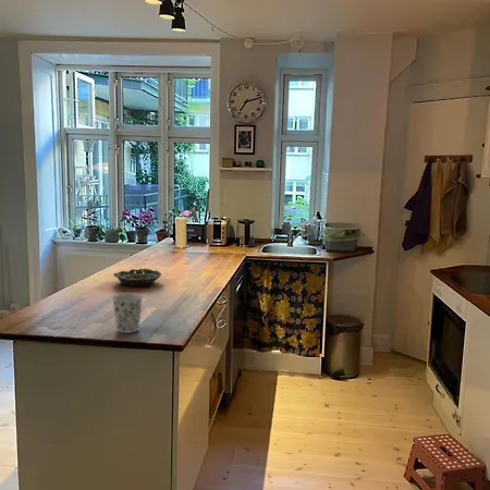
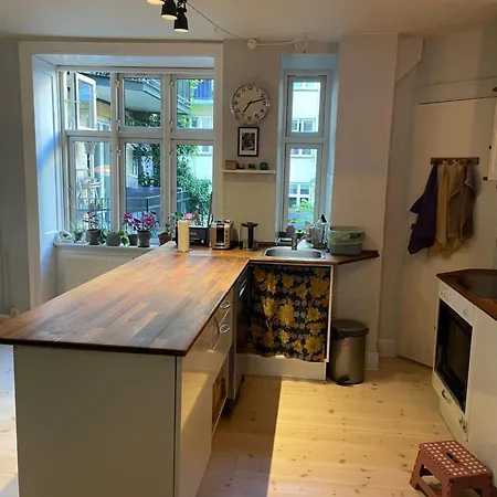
- cup (127, 313)
- bowl (137, 278)
